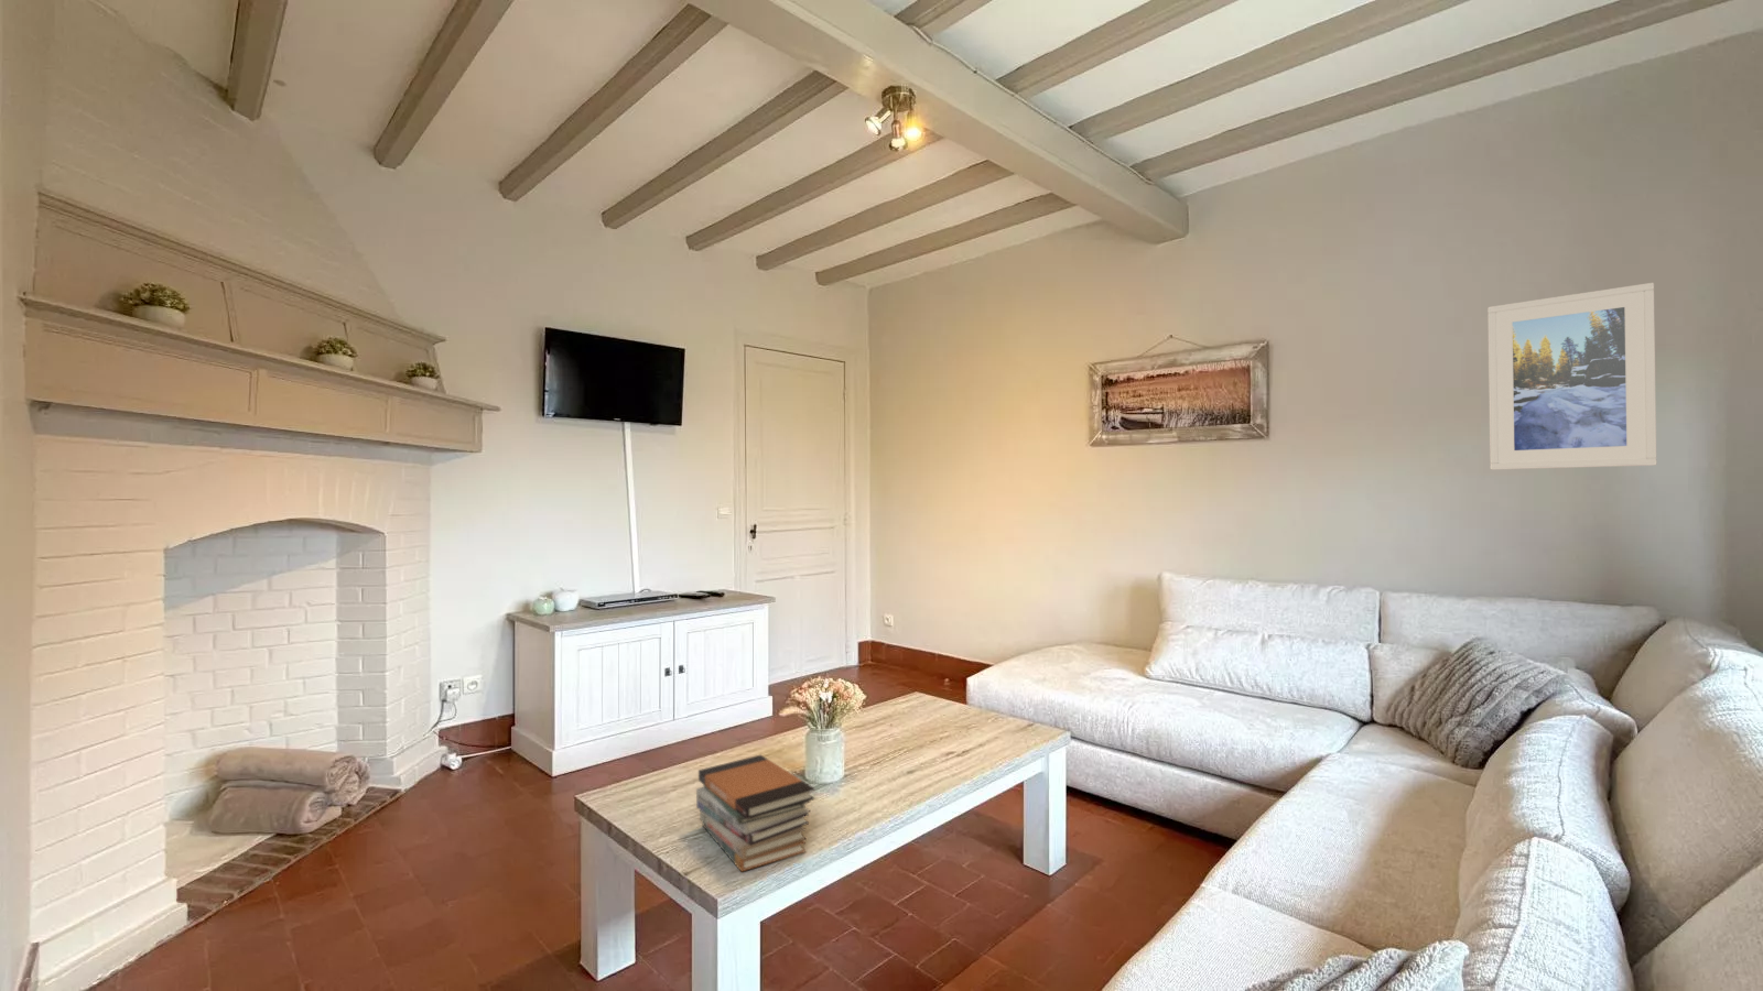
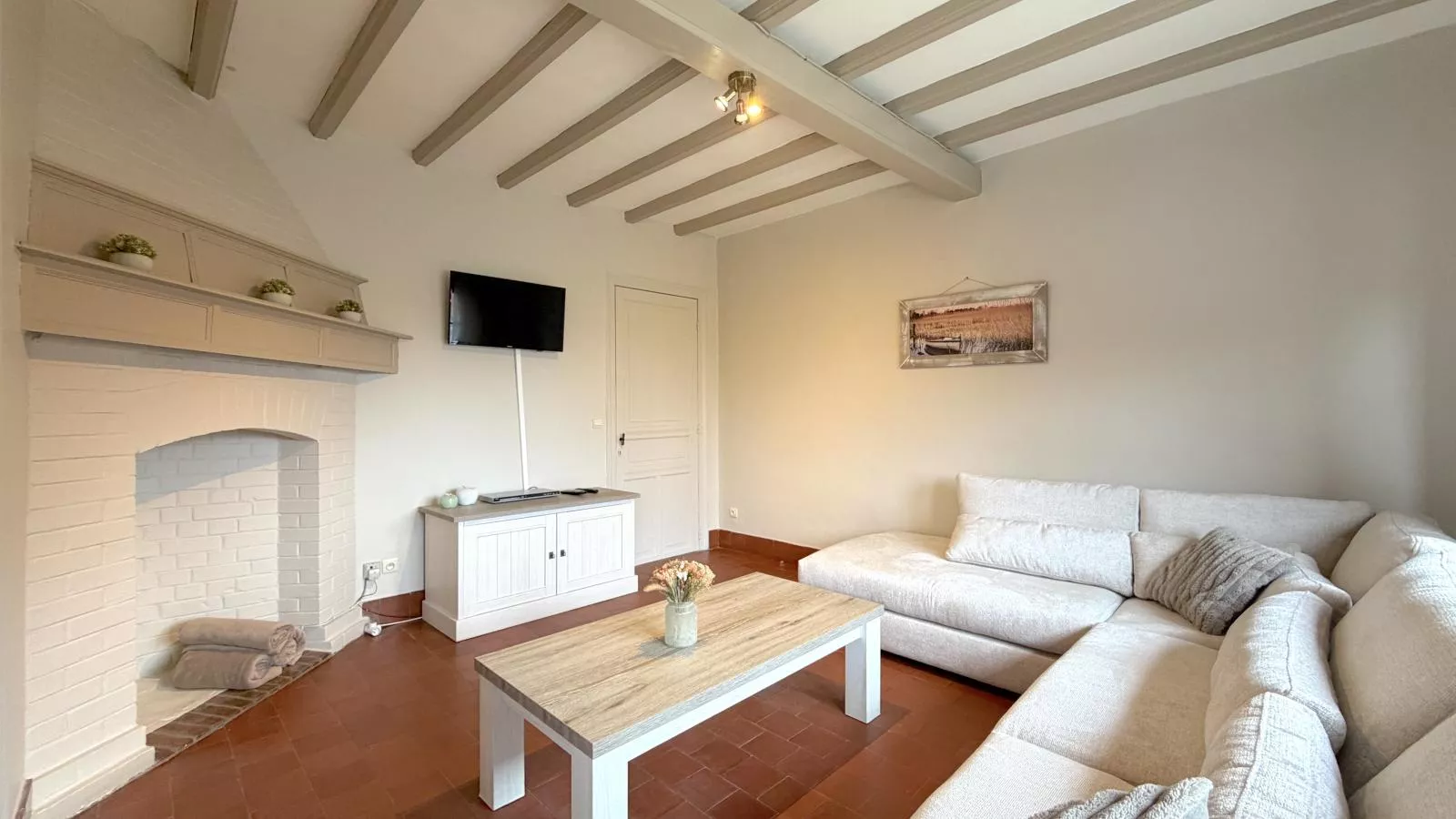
- book stack (753, 807)
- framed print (1567, 381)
